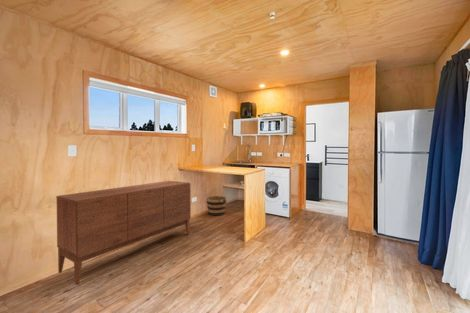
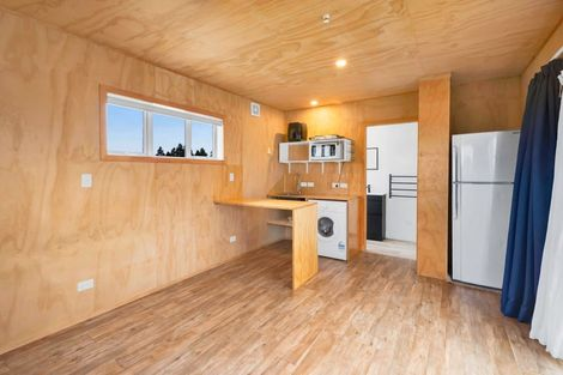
- bucket (216, 205)
- sideboard (135, 219)
